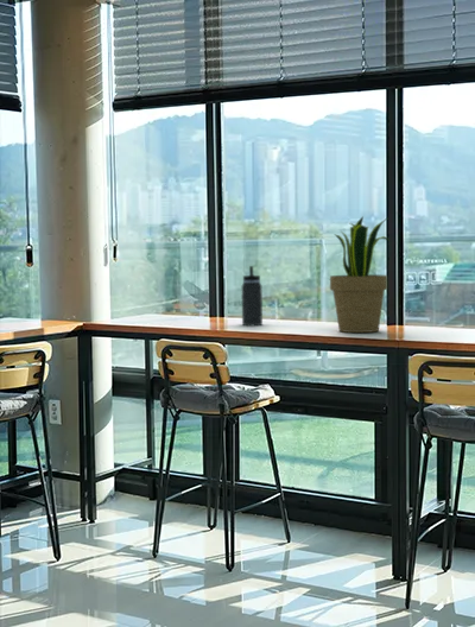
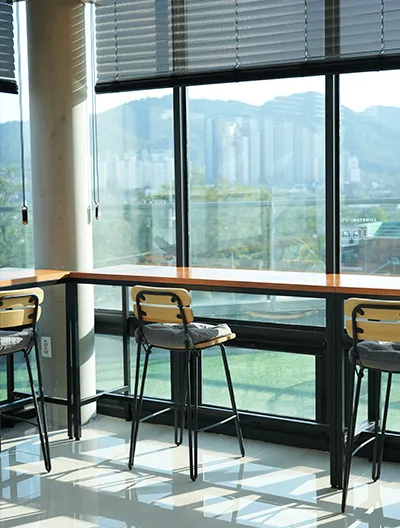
- potted plant (363, 273)
- thermos bottle (252, 296)
